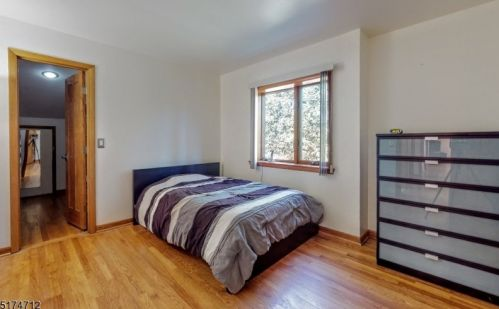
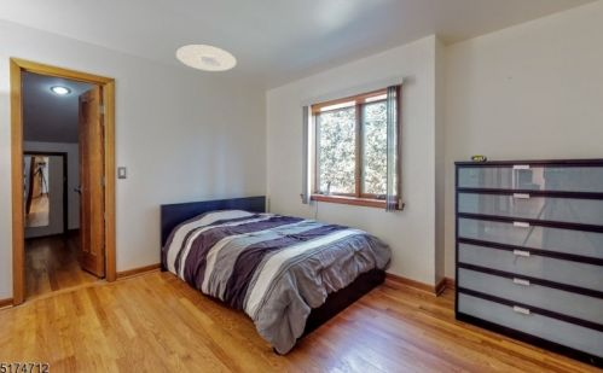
+ ceiling light (207, 56)
